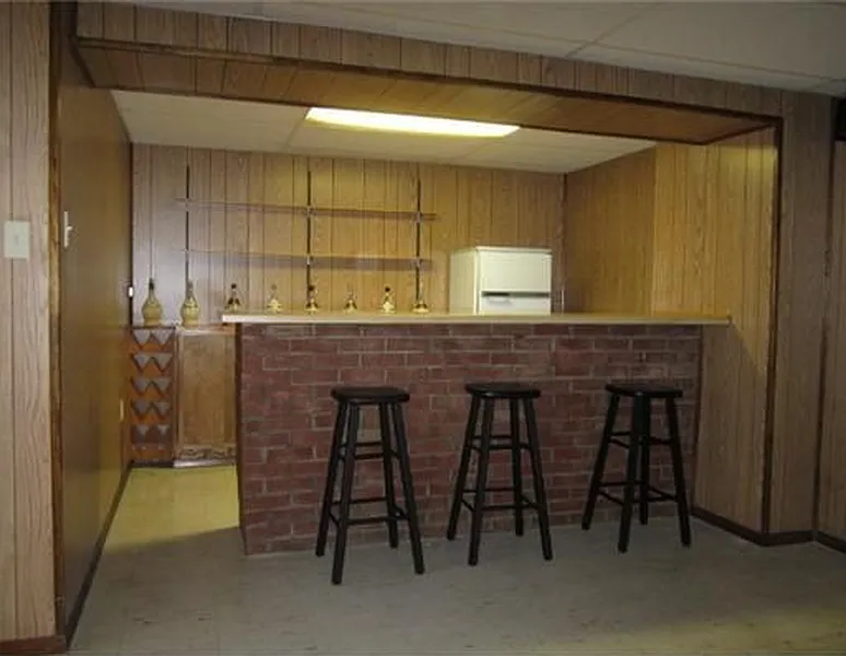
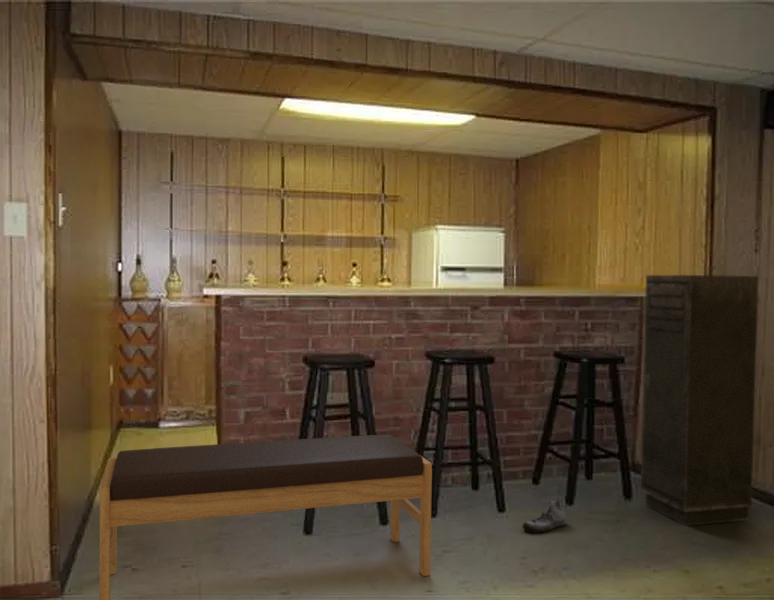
+ bench (269, 511)
+ shoe (545, 515)
+ storage cabinet (696, 394)
